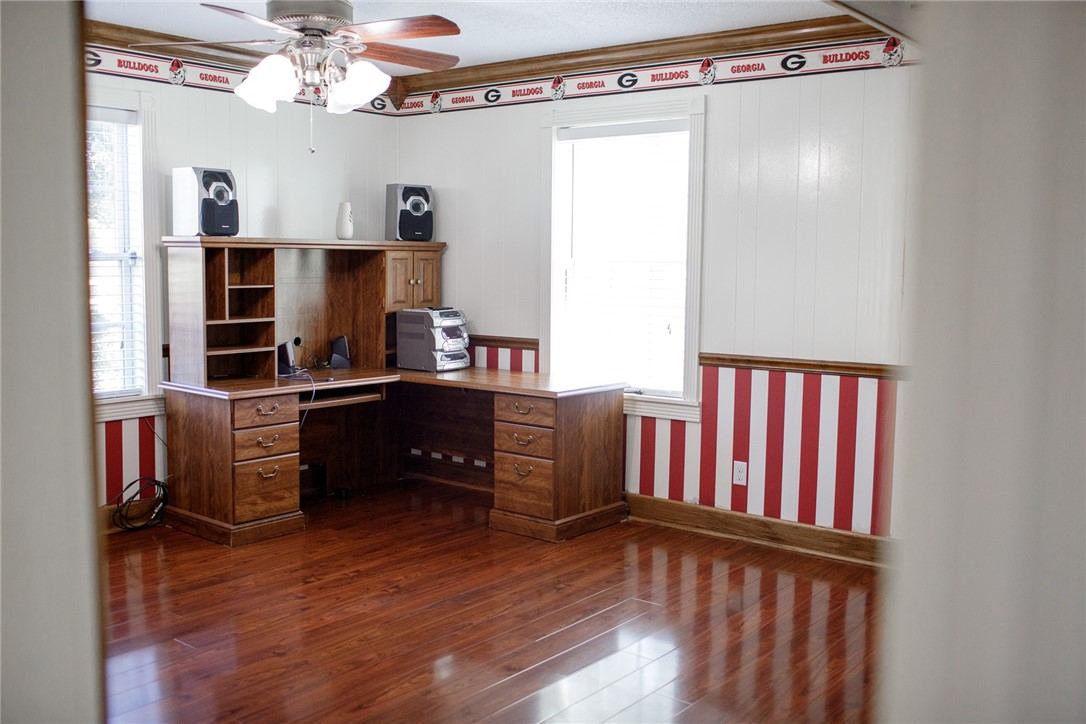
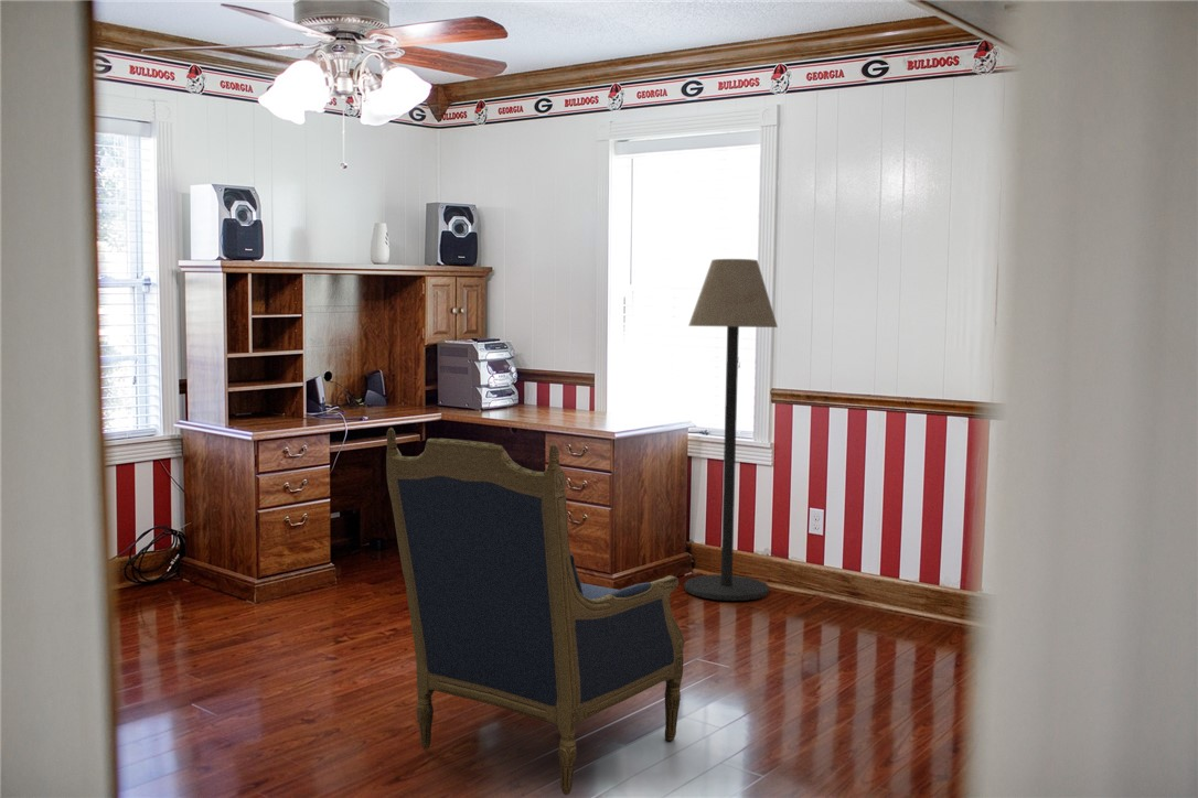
+ armchair (538, 589)
+ floor lamp (730, 427)
